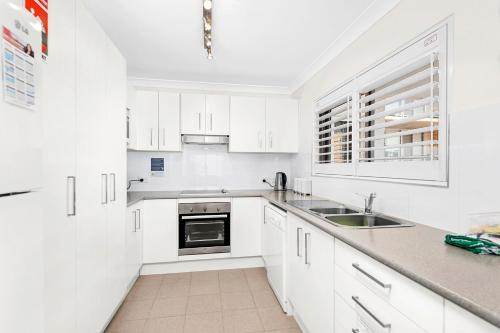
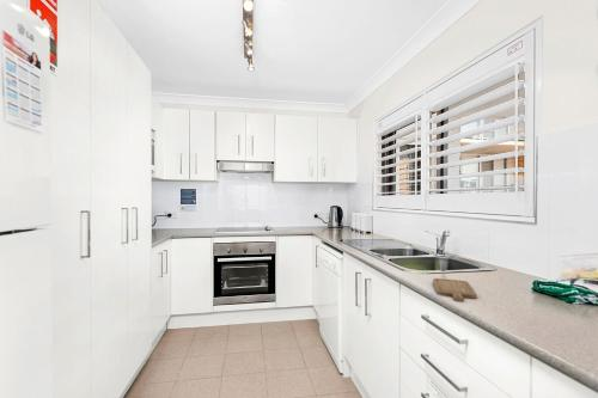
+ chopping board (453, 288)
